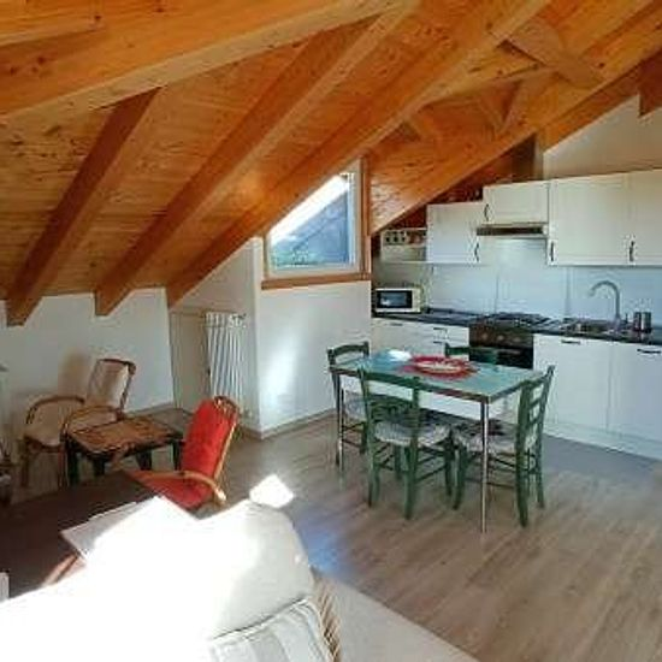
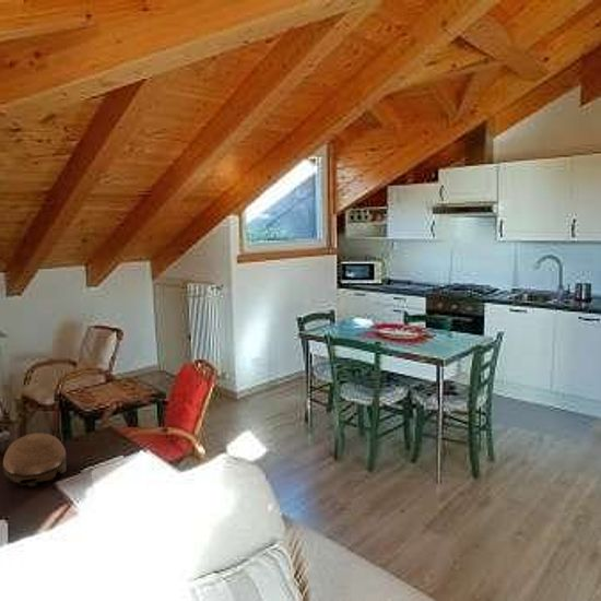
+ decorative bowl (35, 456)
